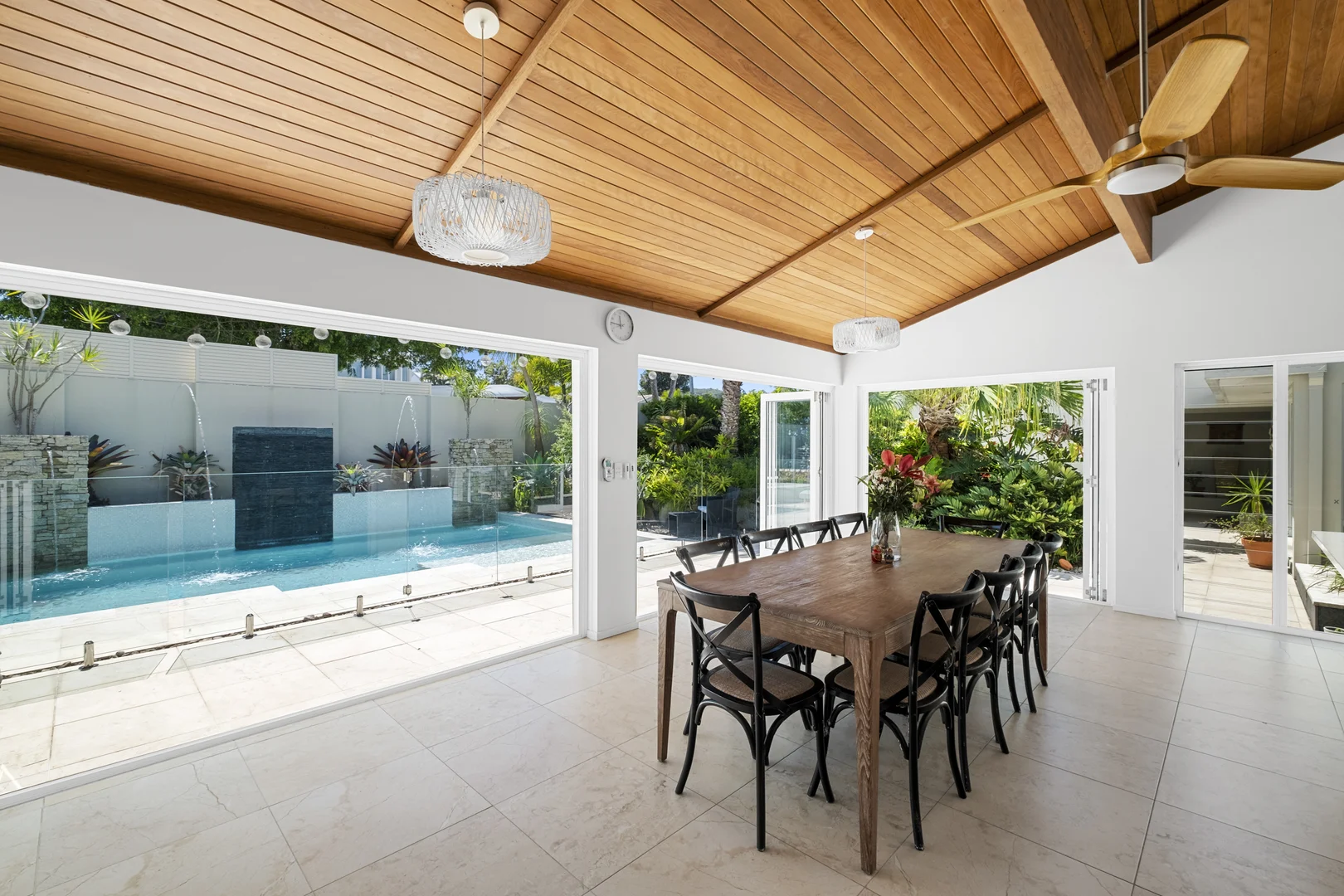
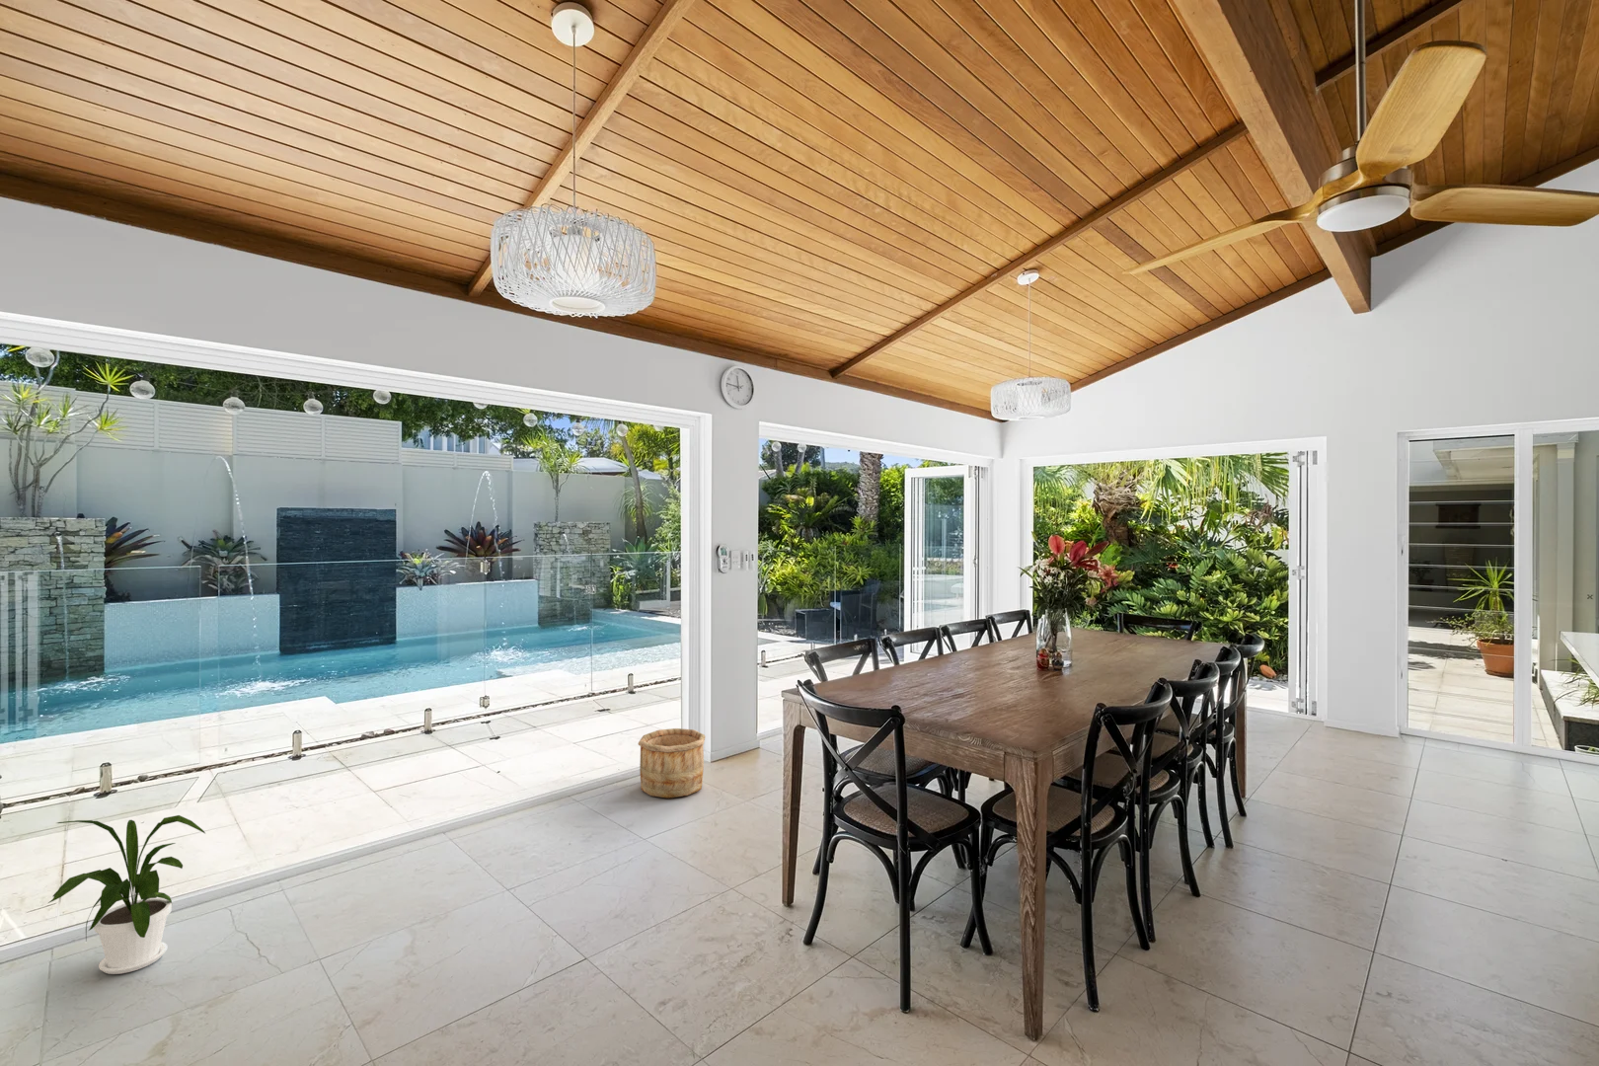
+ house plant (127, 886)
+ wooden bucket (672, 761)
